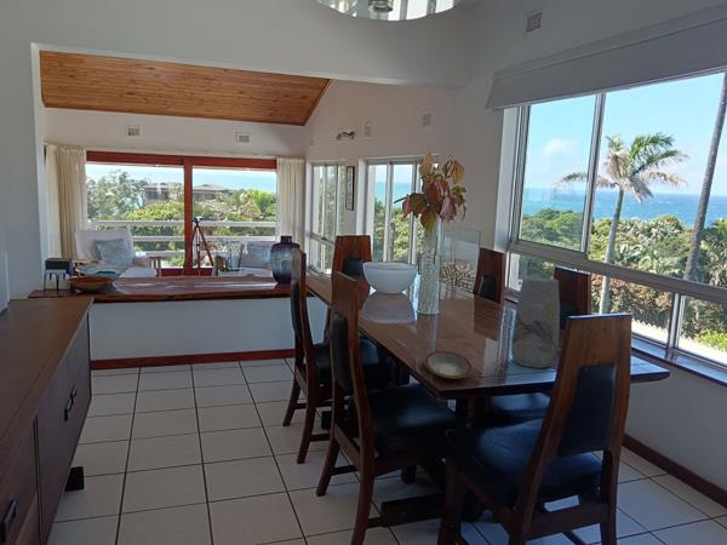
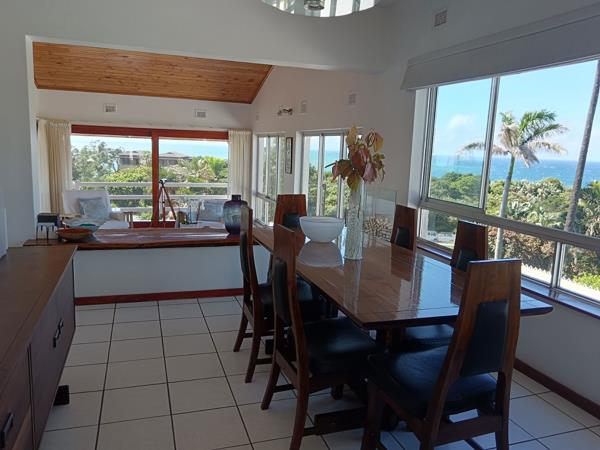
- plate (447, 366)
- vase (536, 321)
